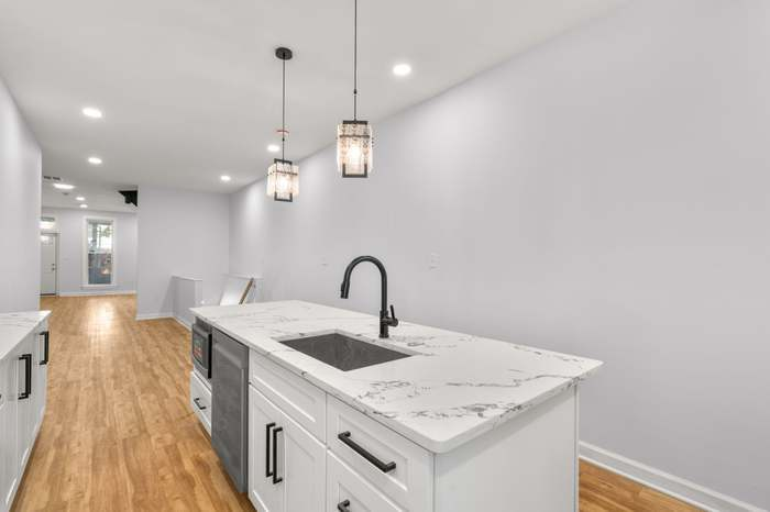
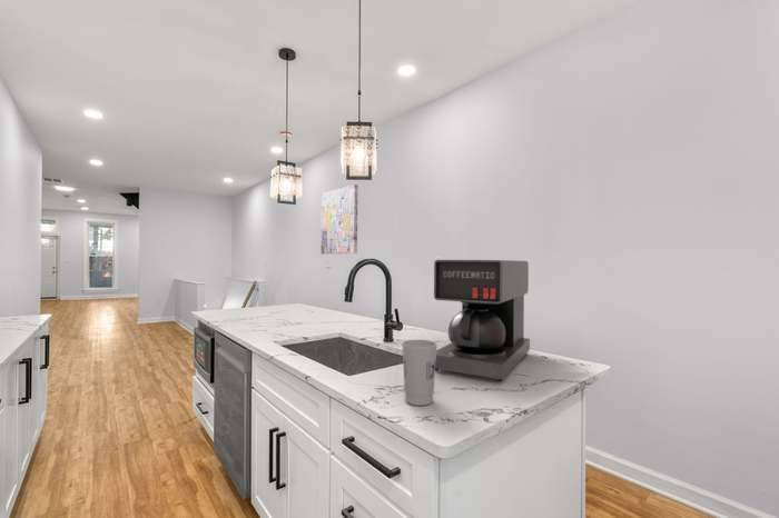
+ cup (418, 371)
+ wall art (337, 221)
+ coffee maker (484, 310)
